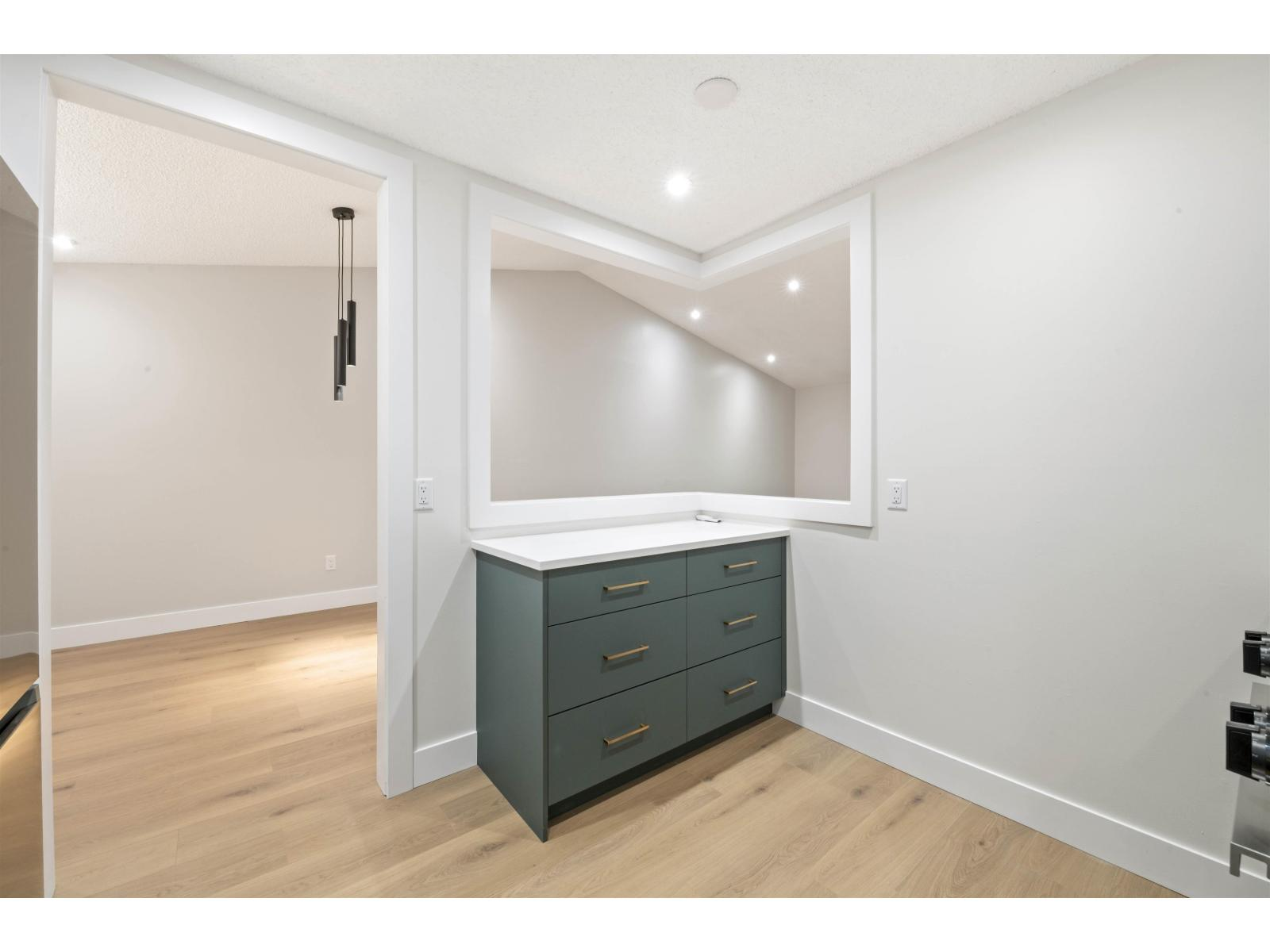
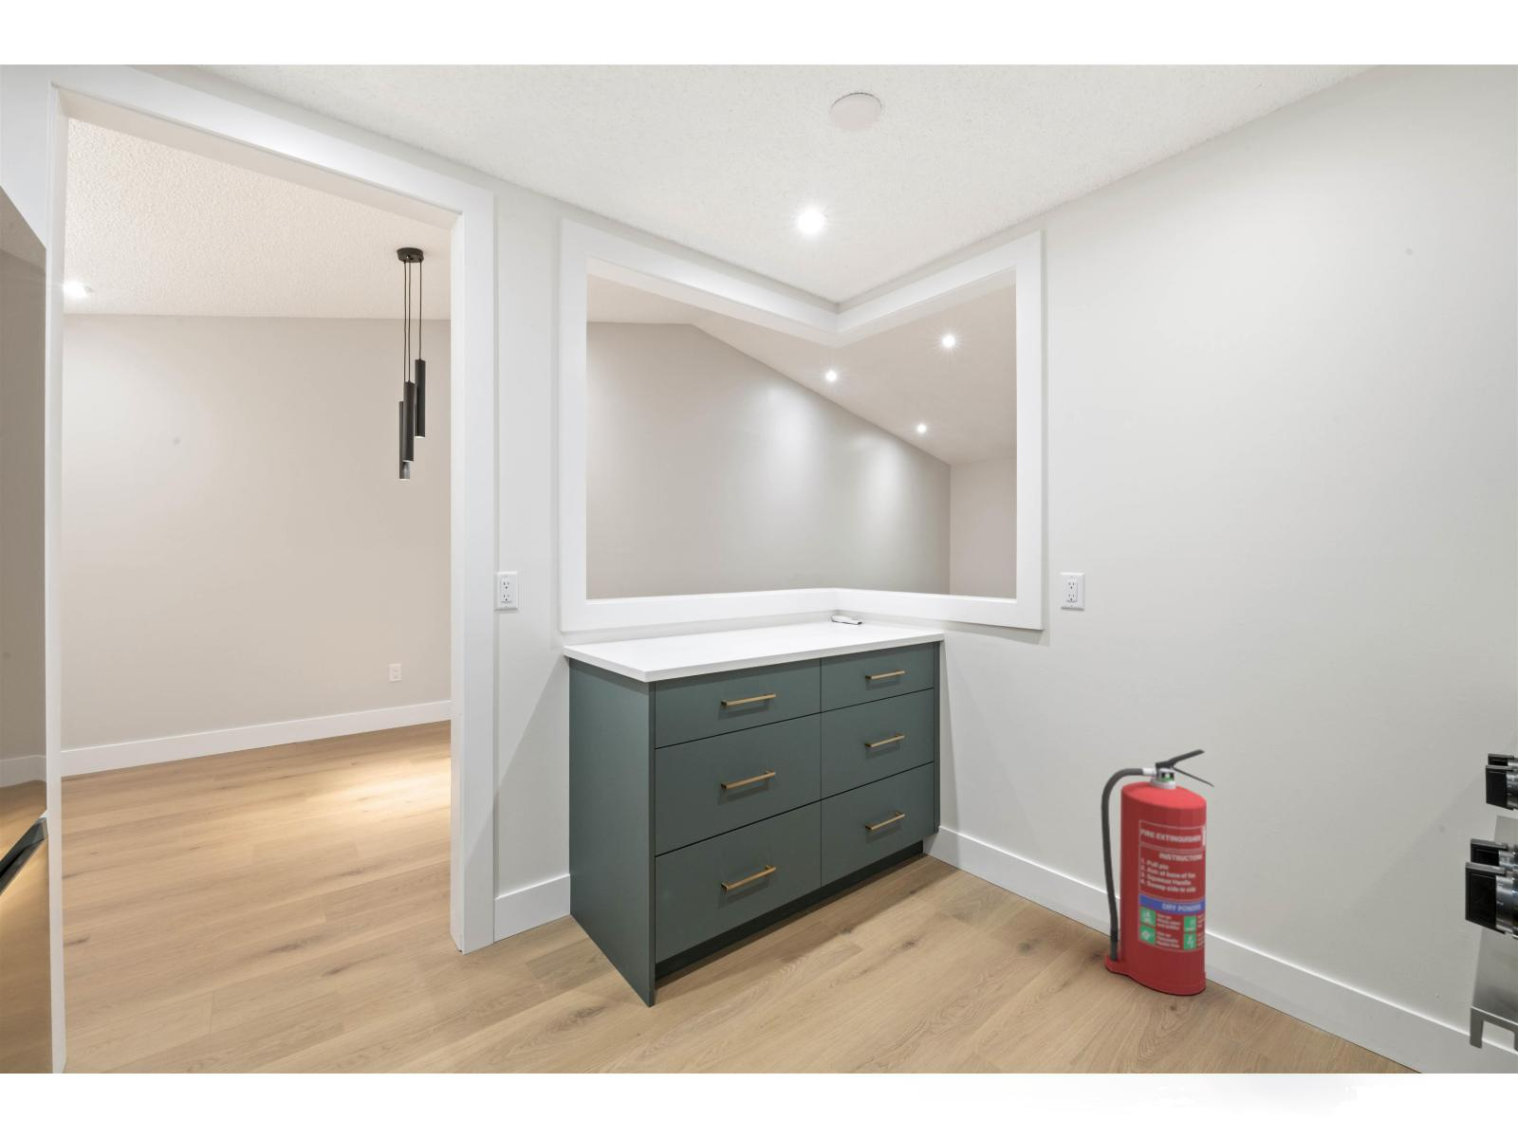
+ fire extinguisher (1158, 859)
